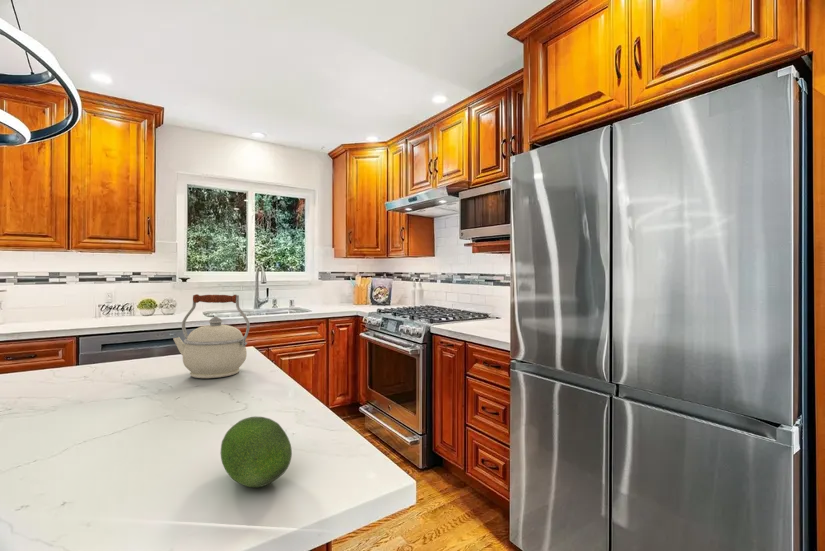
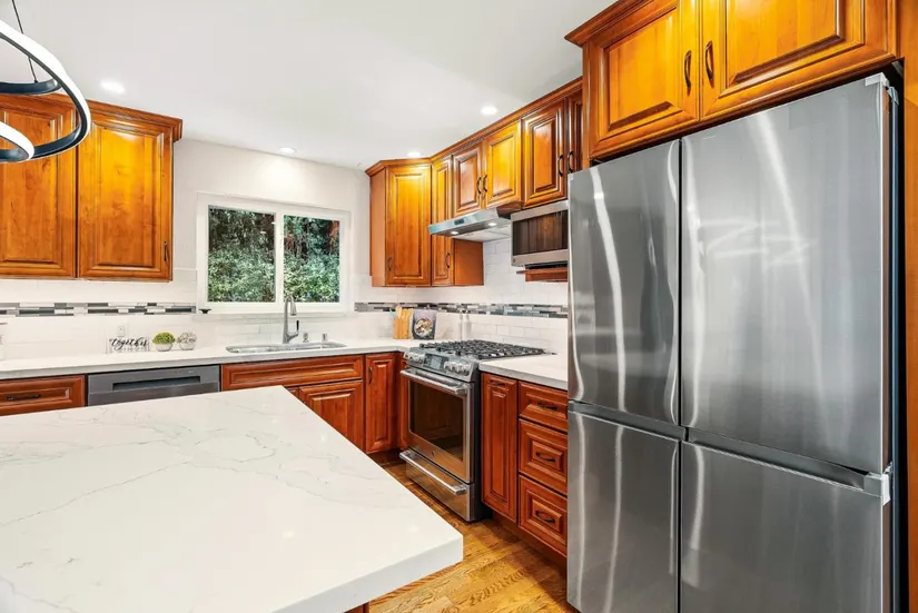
- fruit (253, 447)
- kettle (210, 333)
